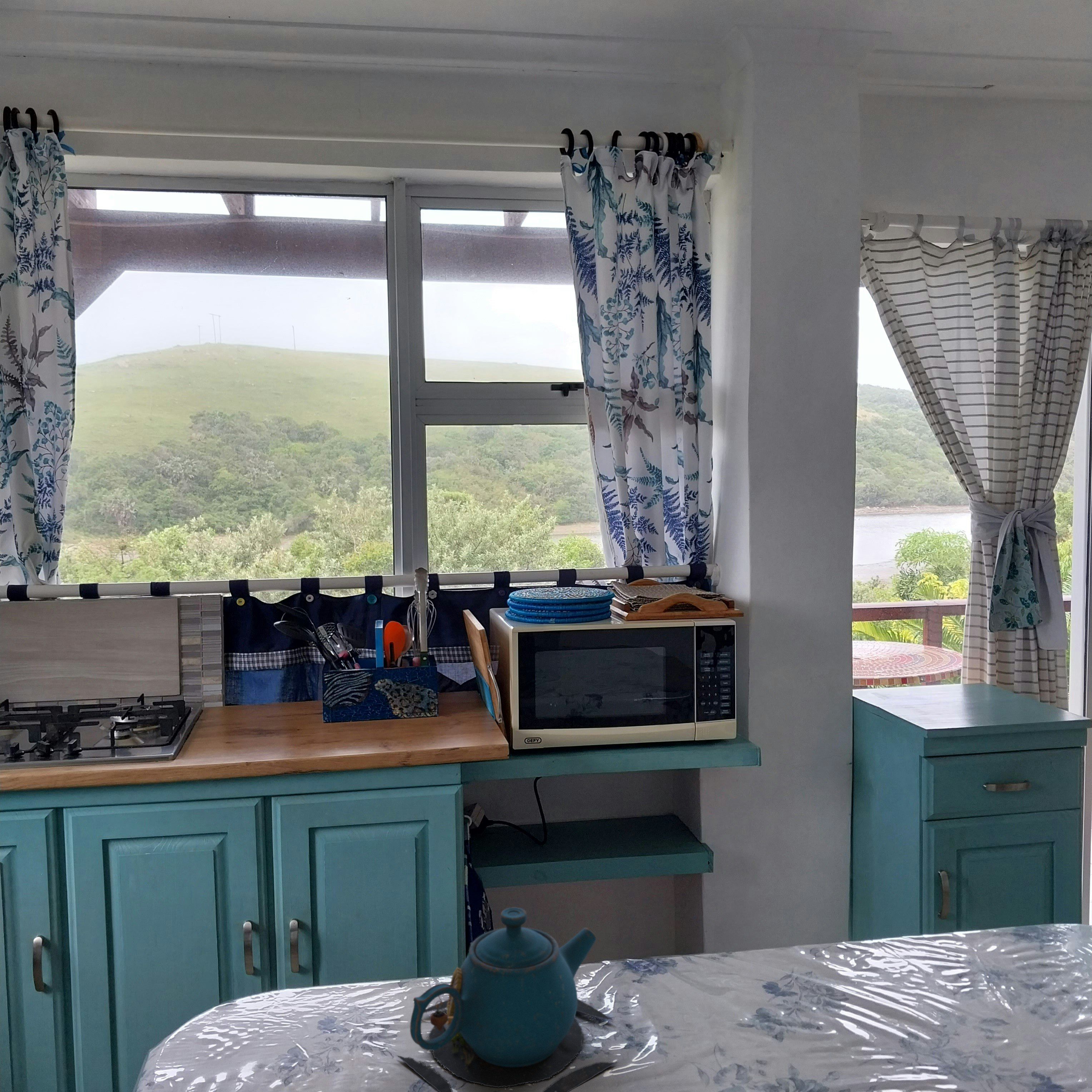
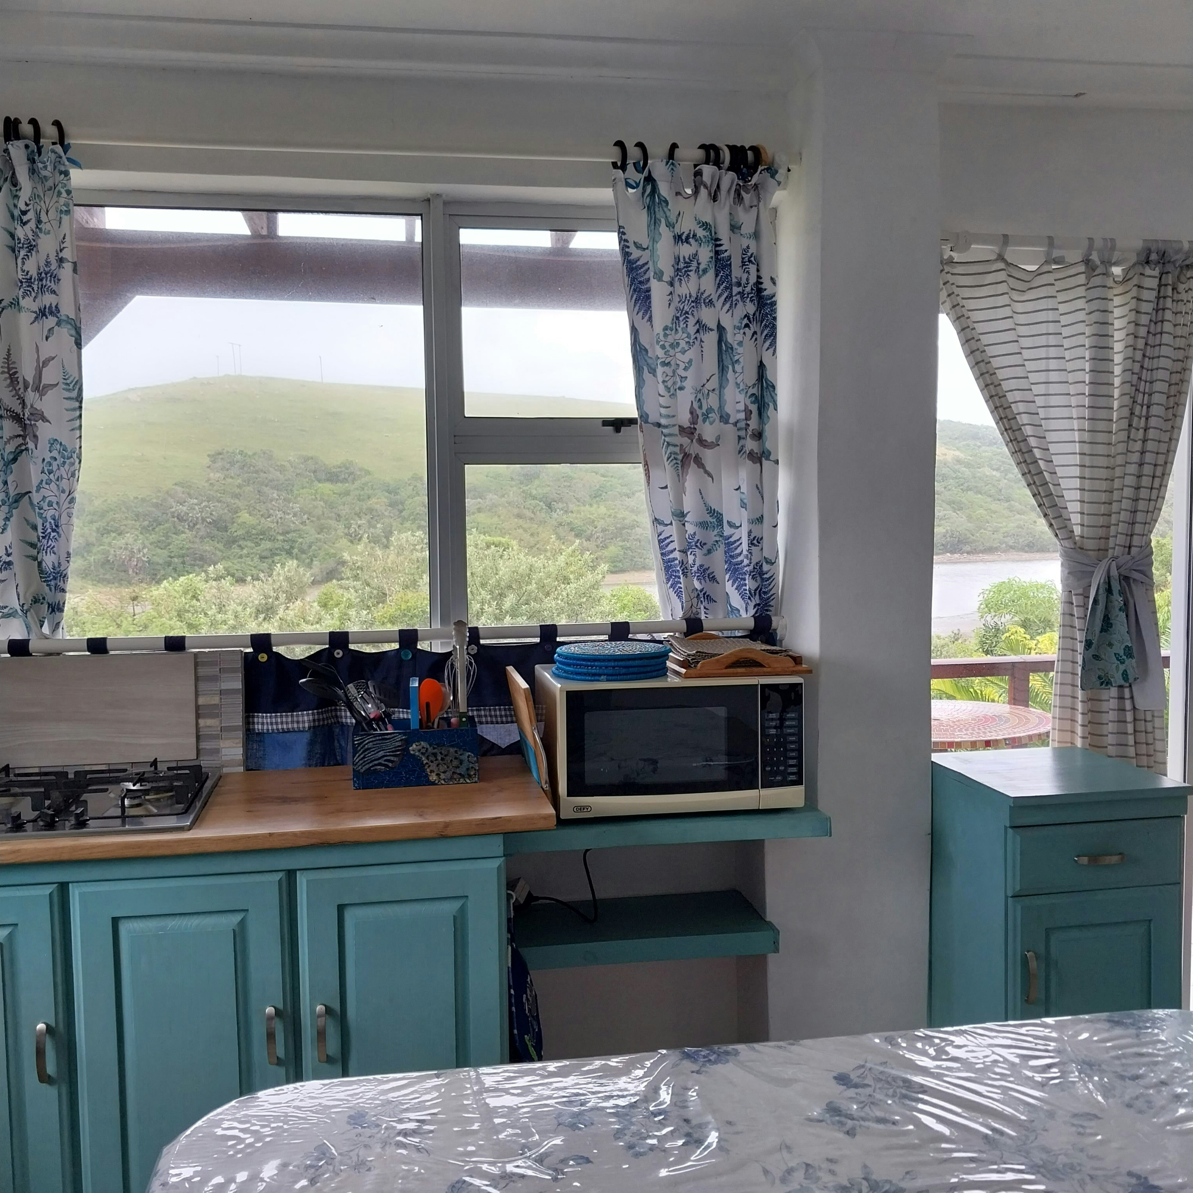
- teapot (505, 976)
